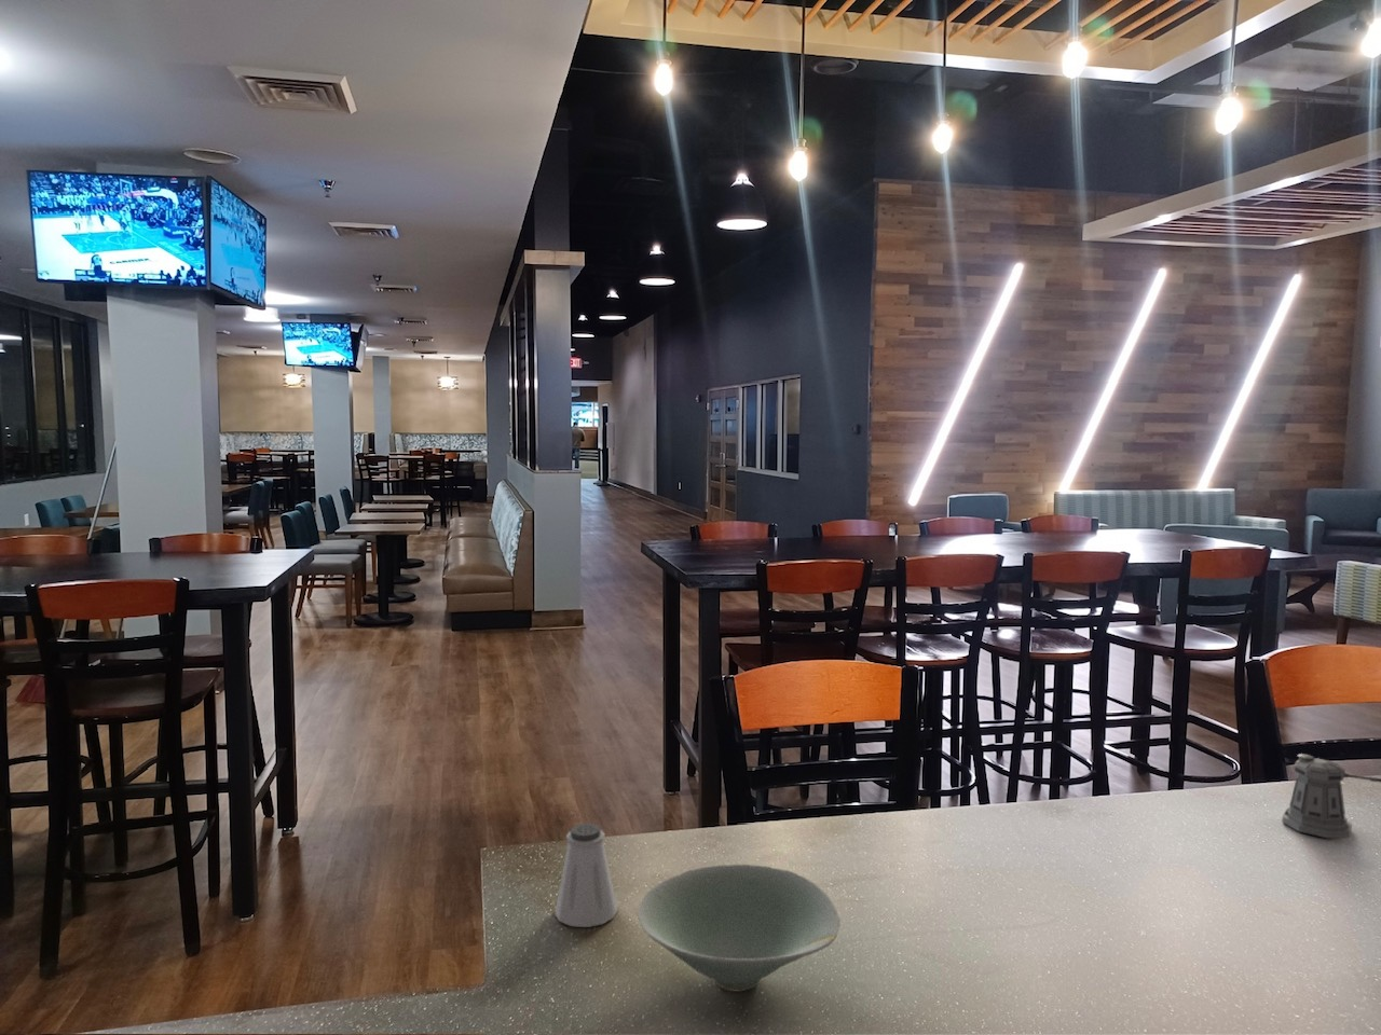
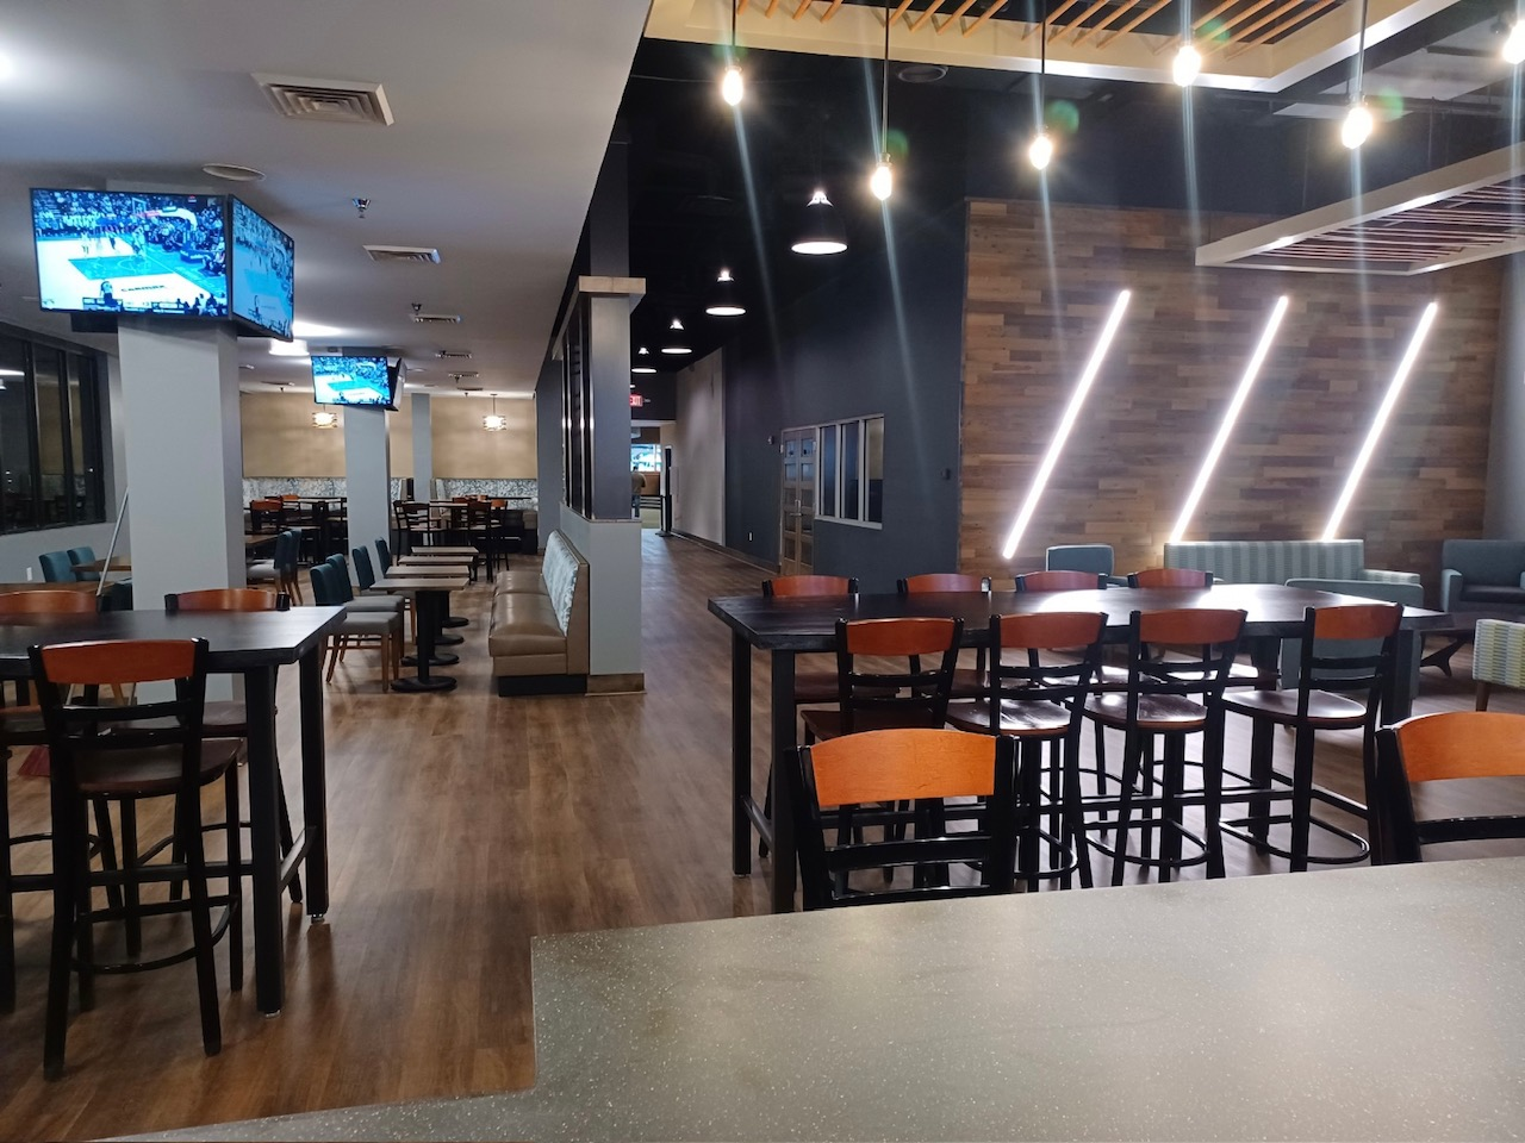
- bowl (737, 943)
- saltshaker (586, 870)
- pepper shaker (1324, 794)
